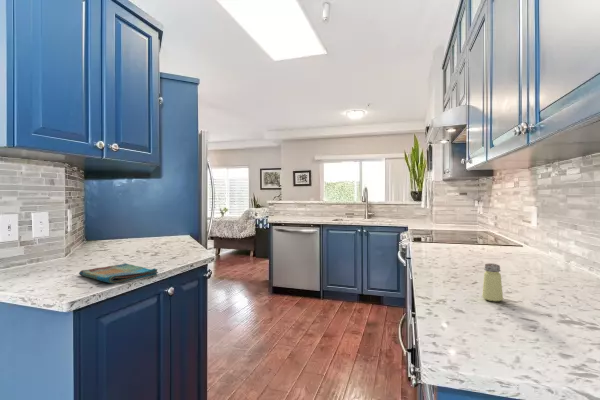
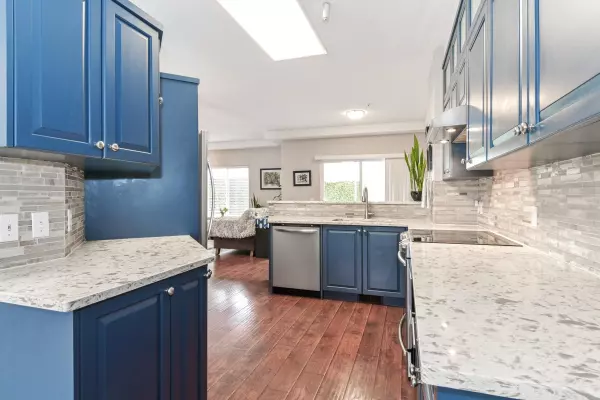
- dish towel (118, 271)
- saltshaker (492, 281)
